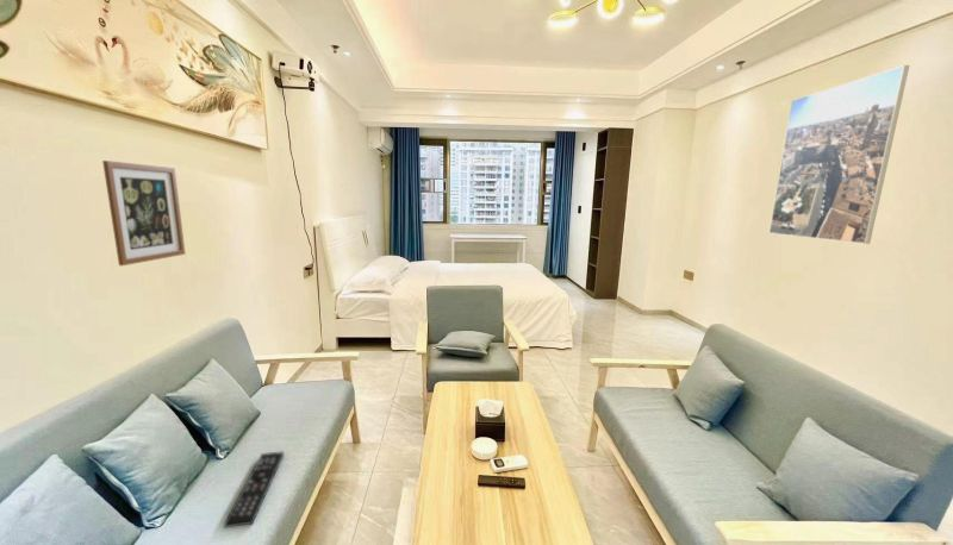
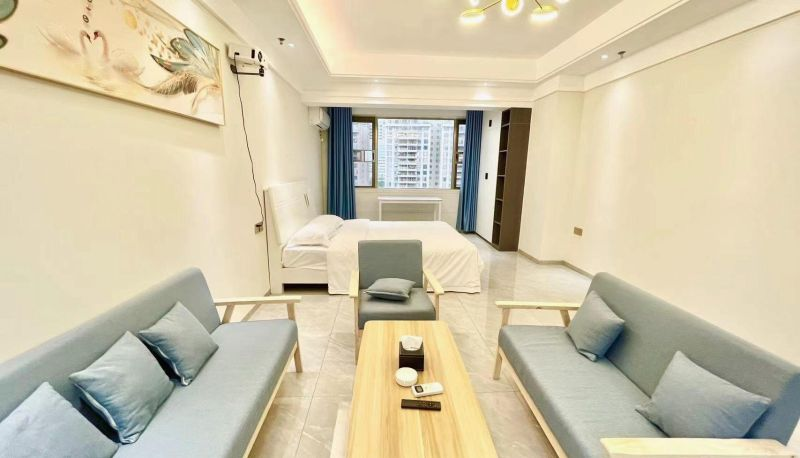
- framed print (826, 164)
- remote control (257, 483)
- wall art (149, 213)
